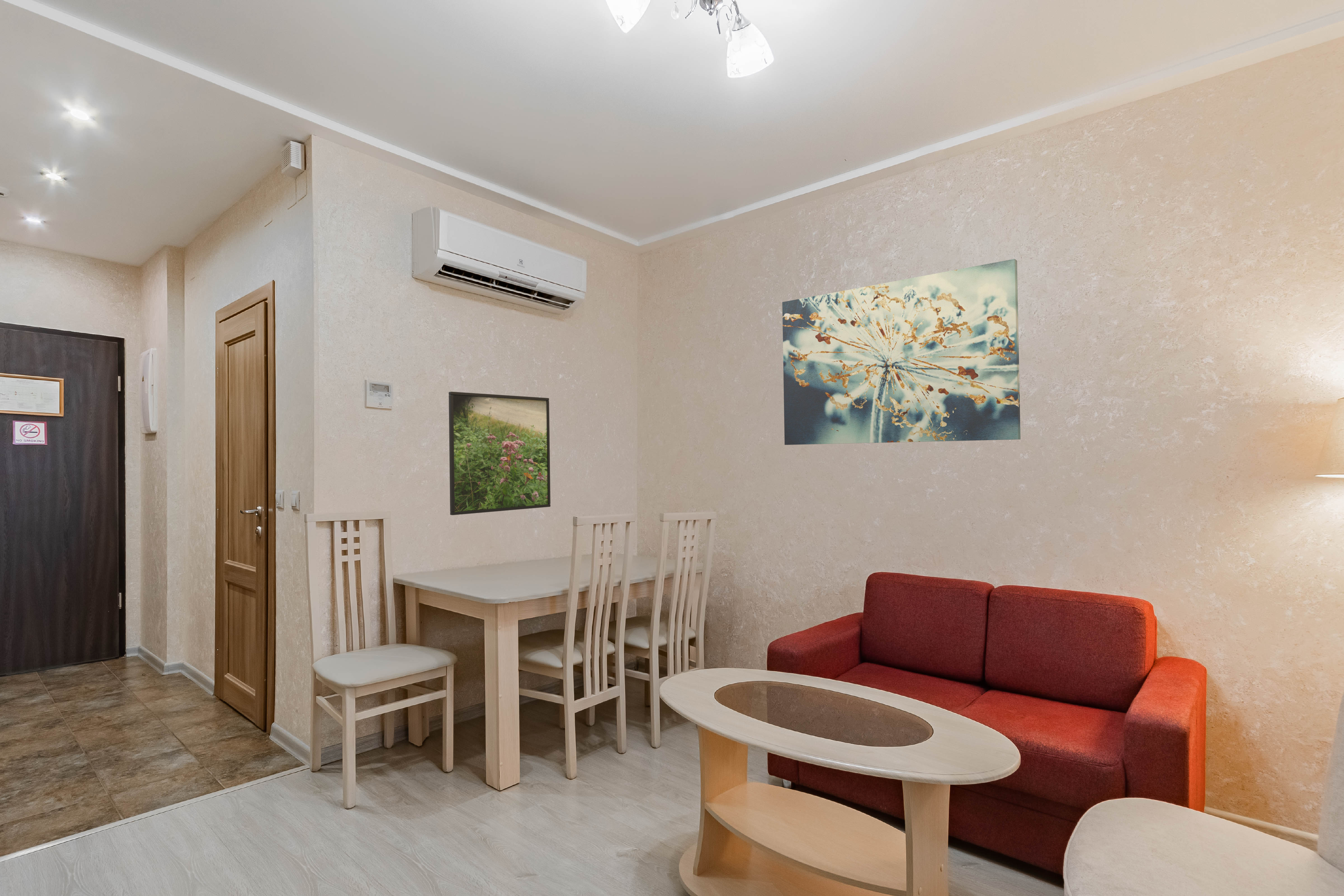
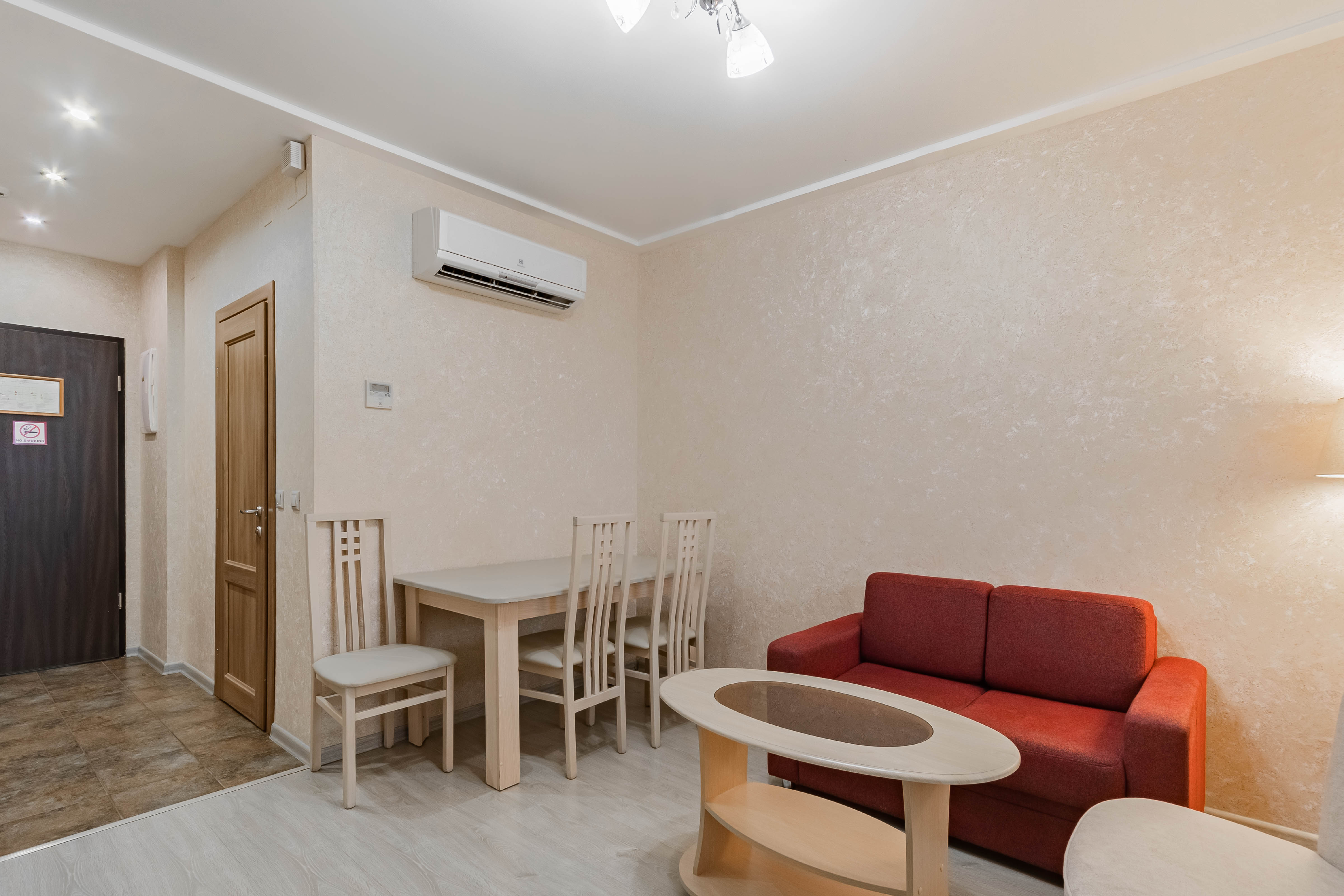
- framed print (503, 453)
- wall art (888, 363)
